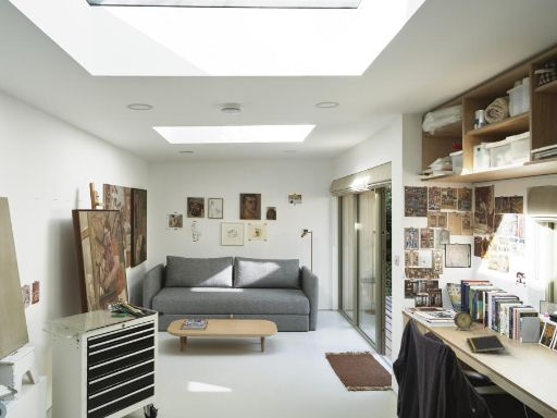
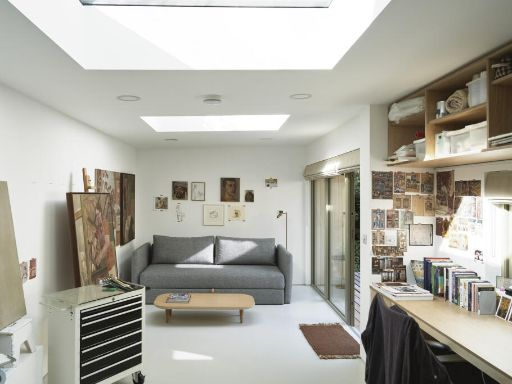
- alarm clock (462, 317)
- notepad (484, 343)
